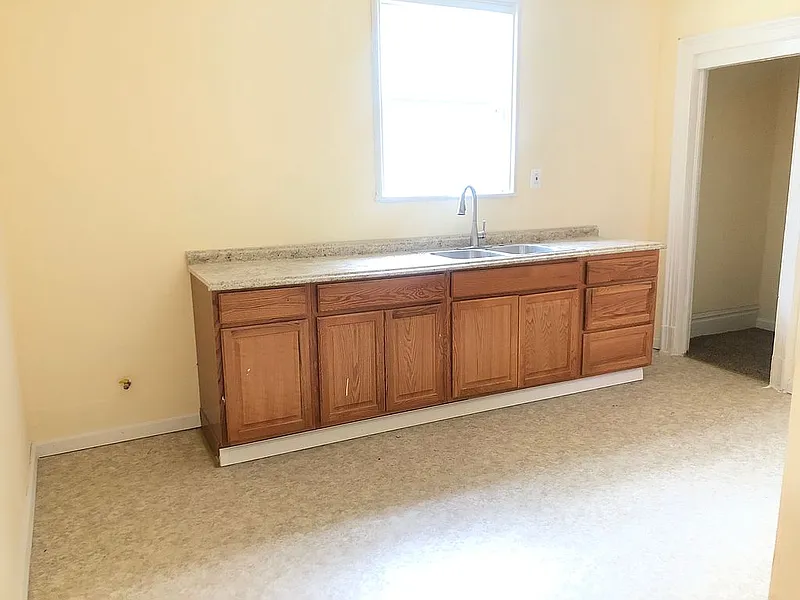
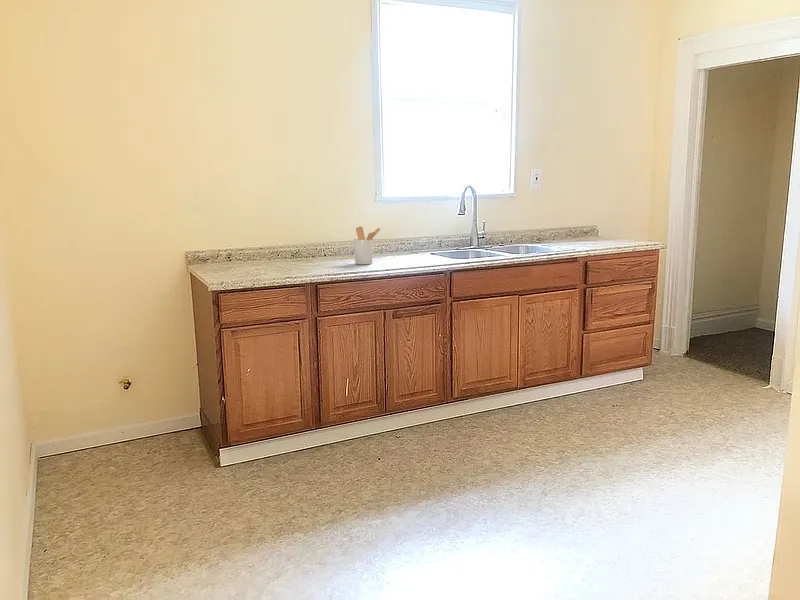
+ utensil holder (368, 245)
